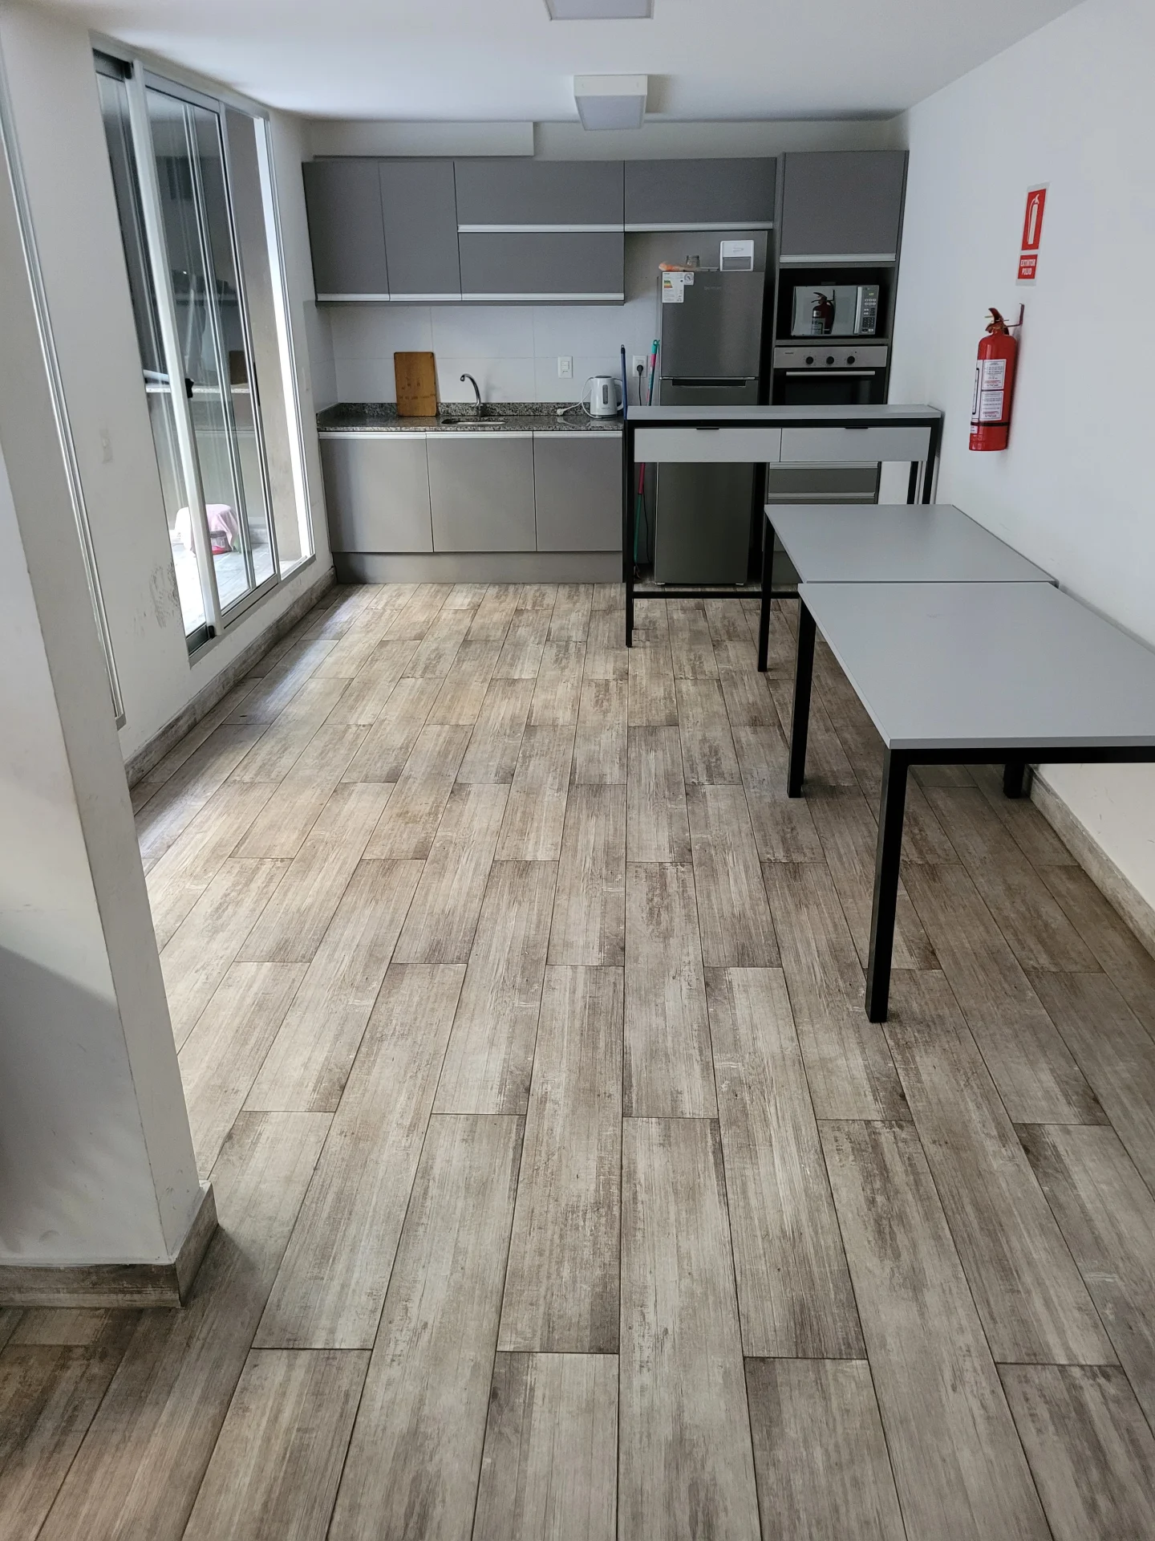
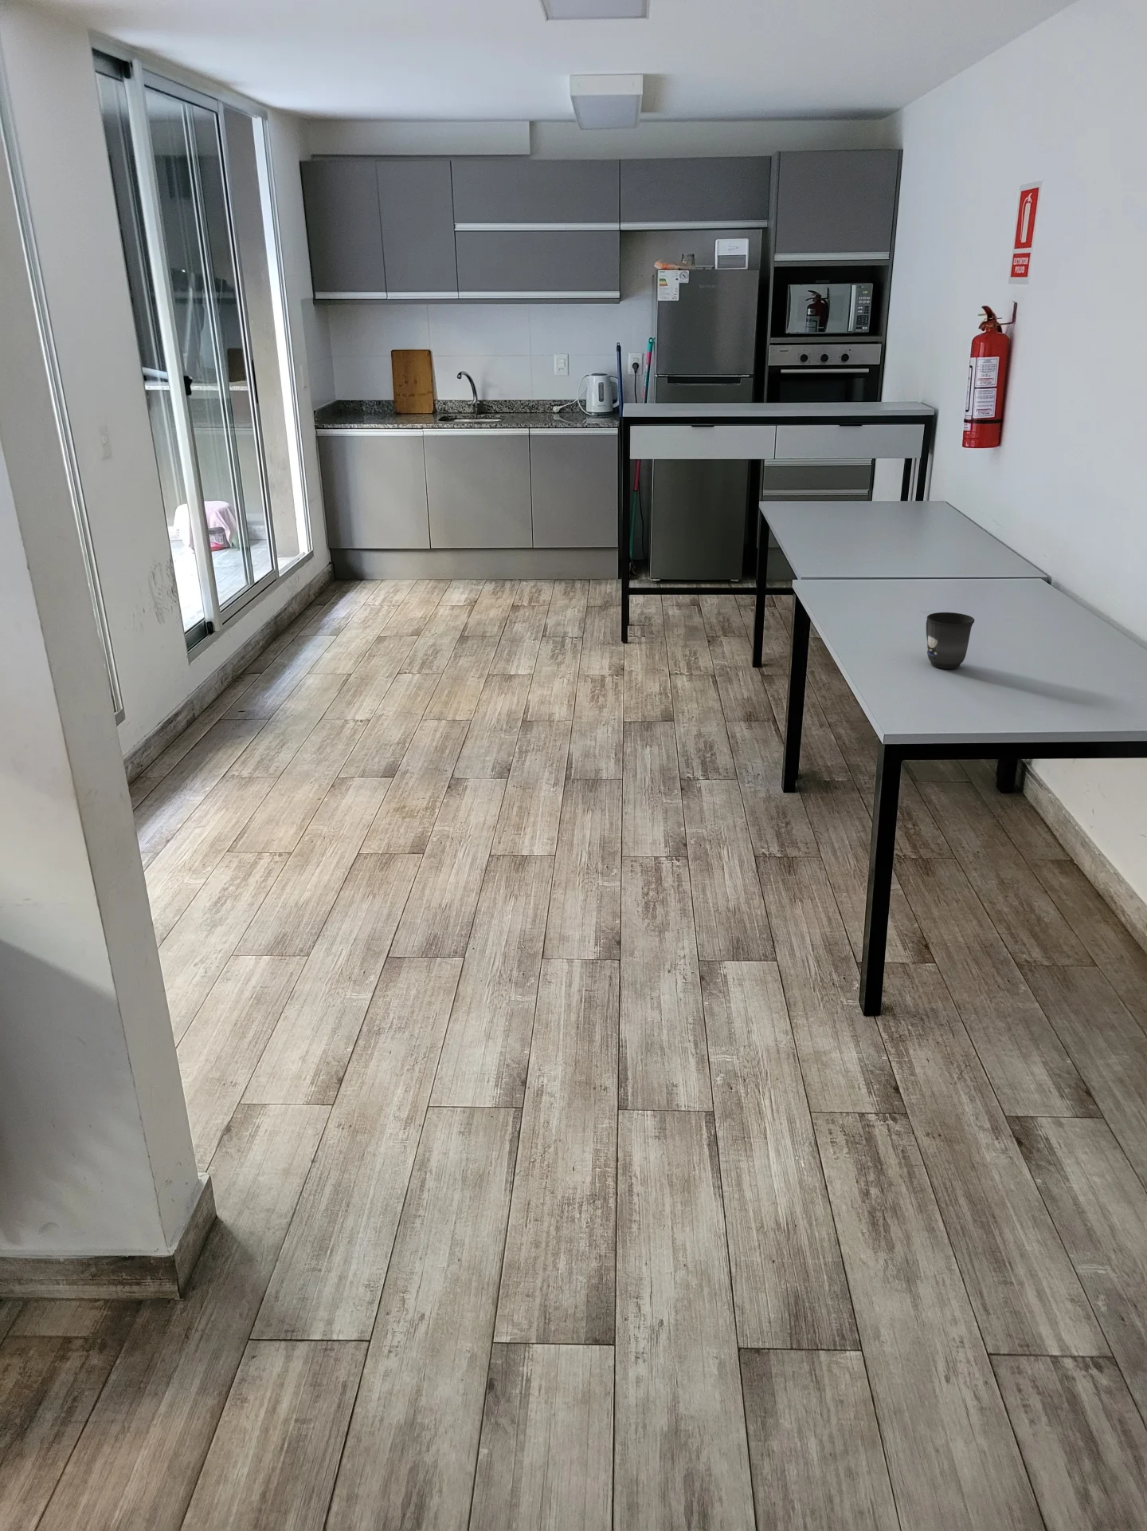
+ mug (943, 639)
